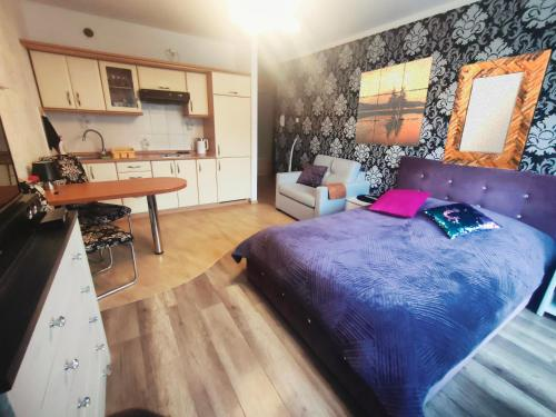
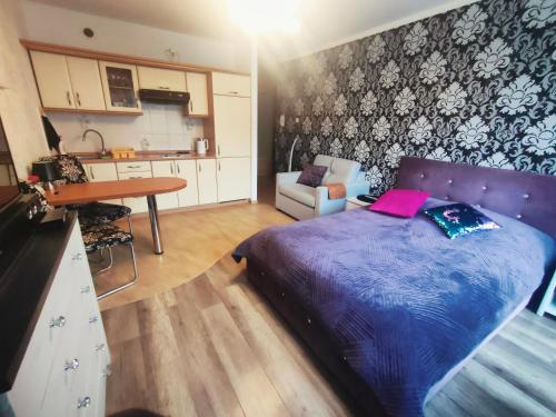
- wall art (387, 107)
- home mirror (488, 115)
